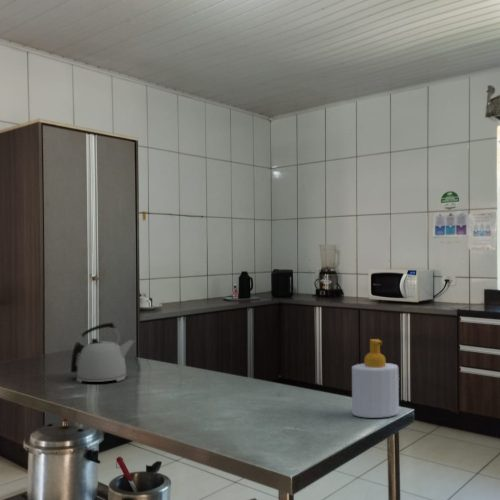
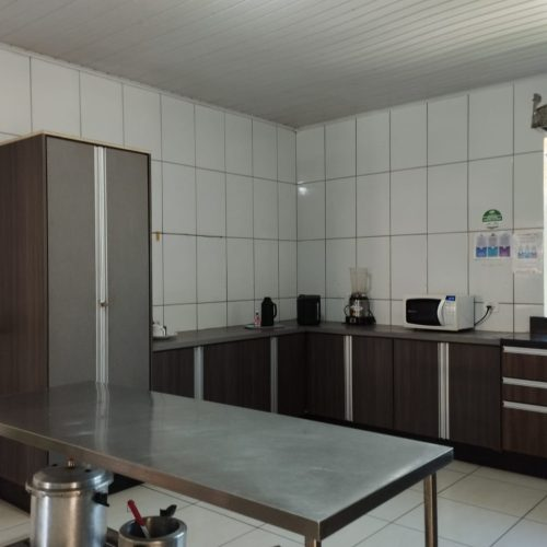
- kettle (103, 350)
- soap bottle (375, 376)
